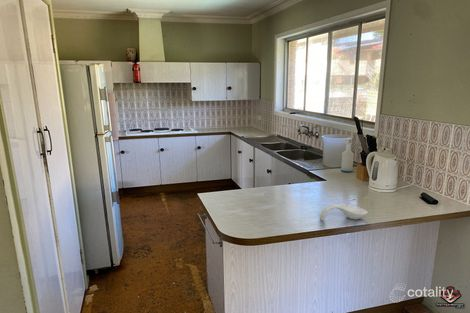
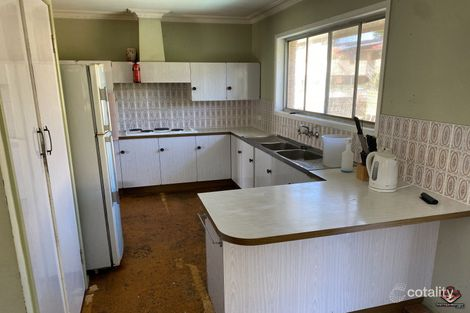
- spoon rest (343, 211)
